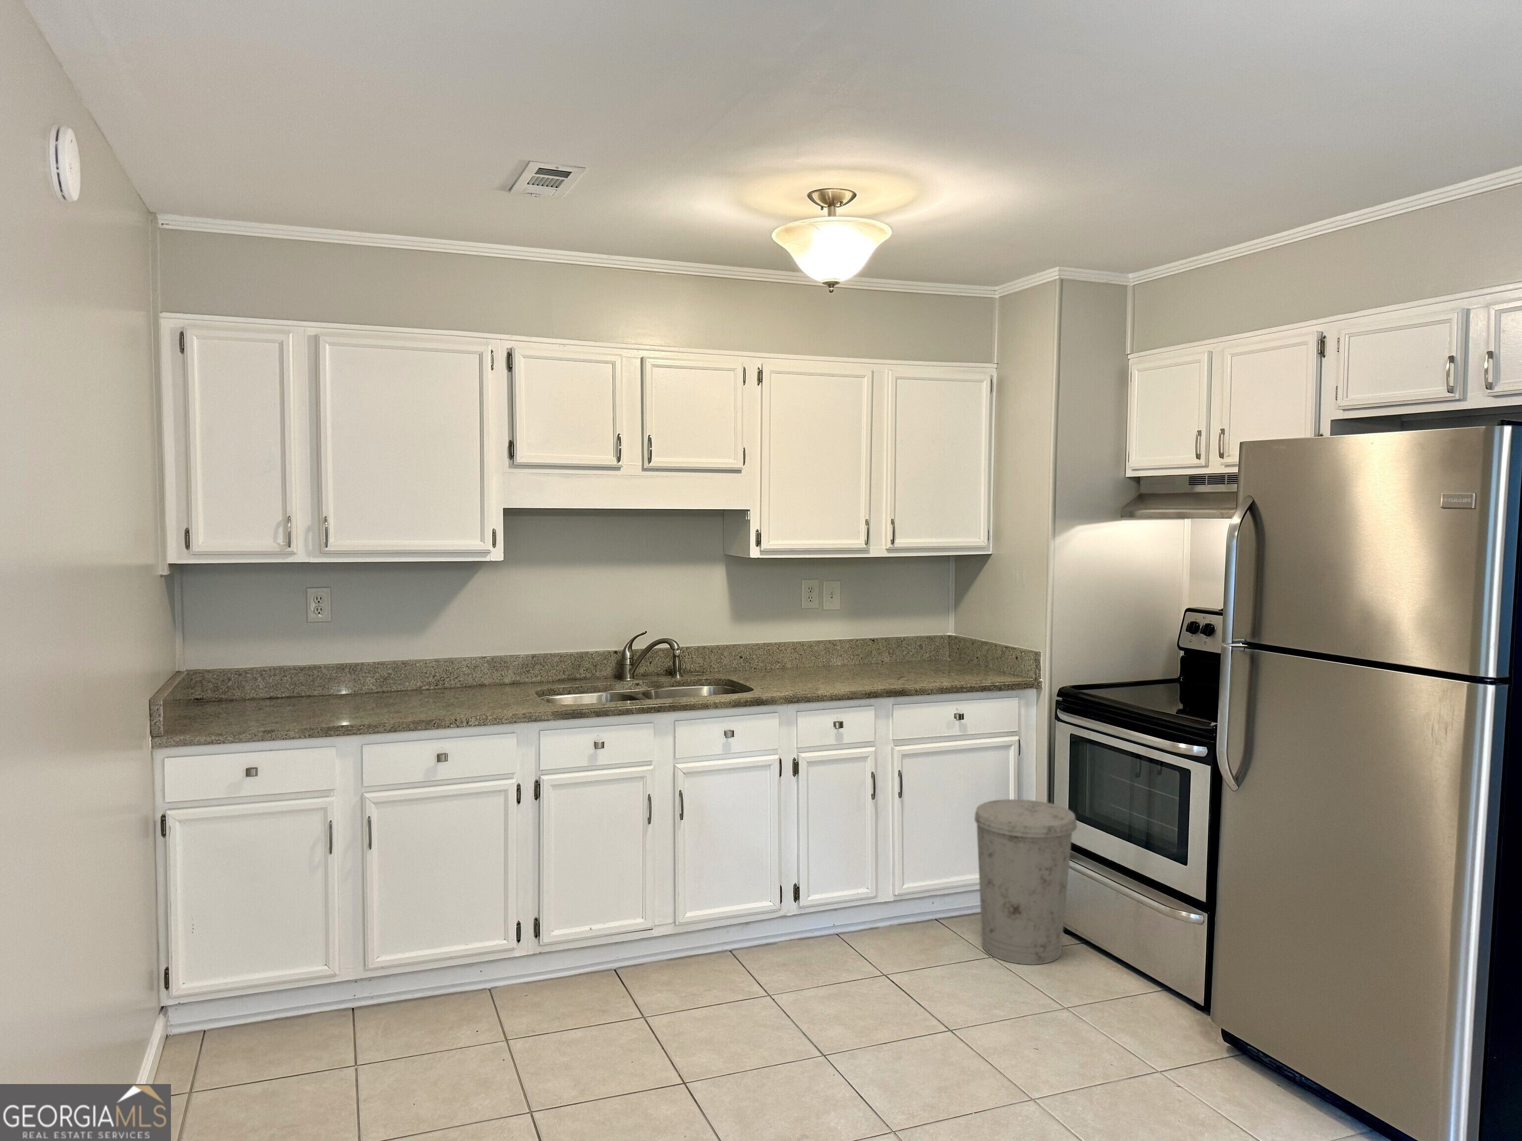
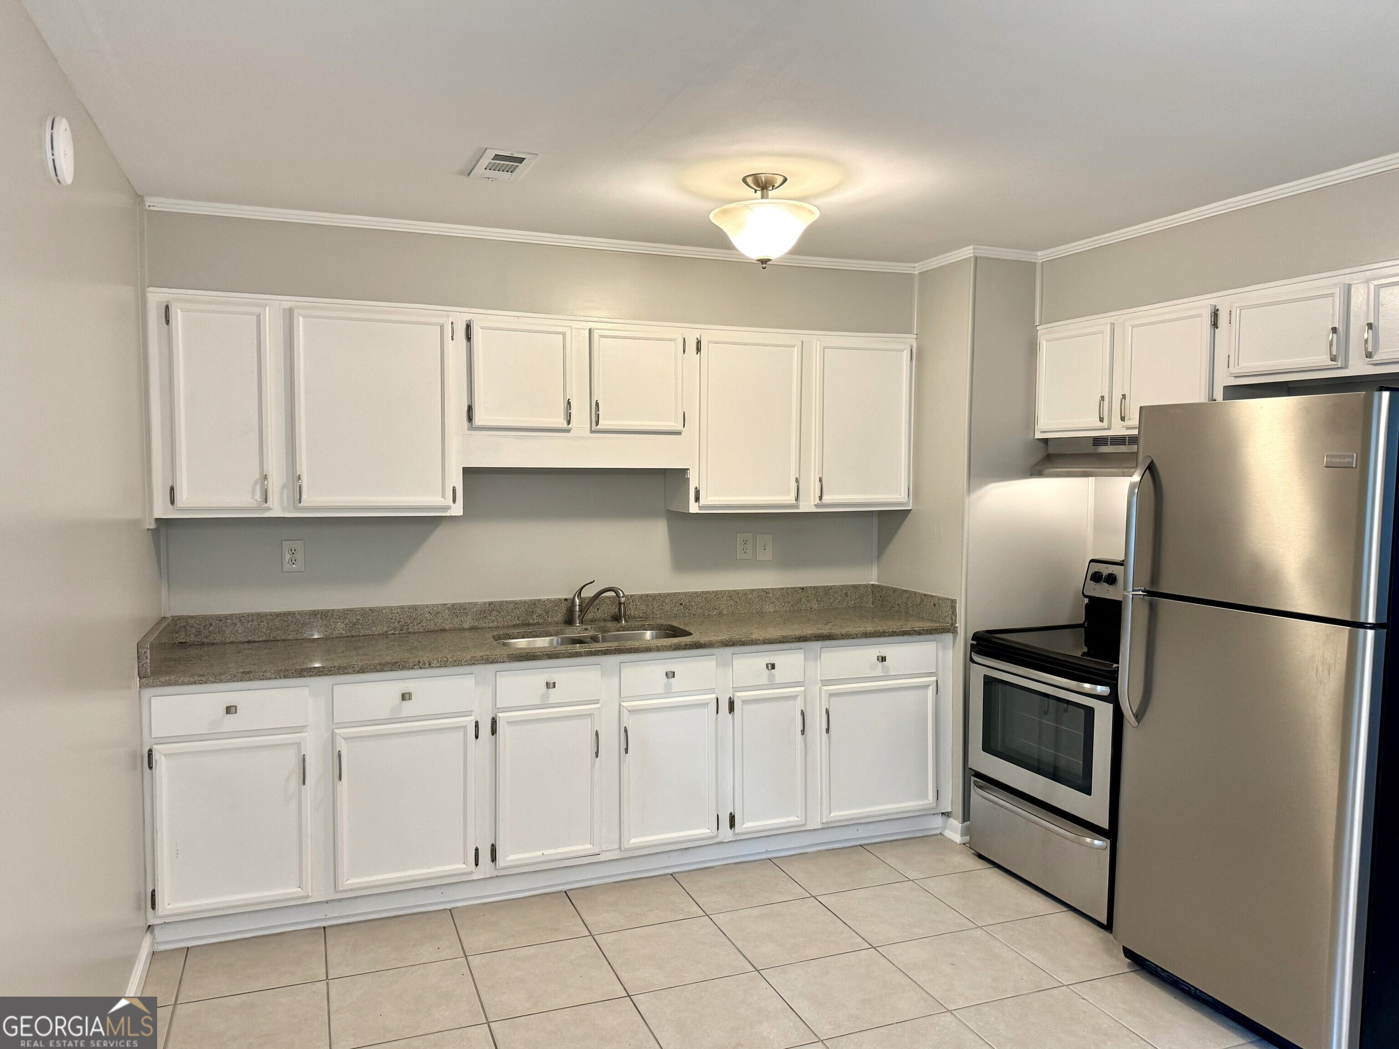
- trash can (1023, 877)
